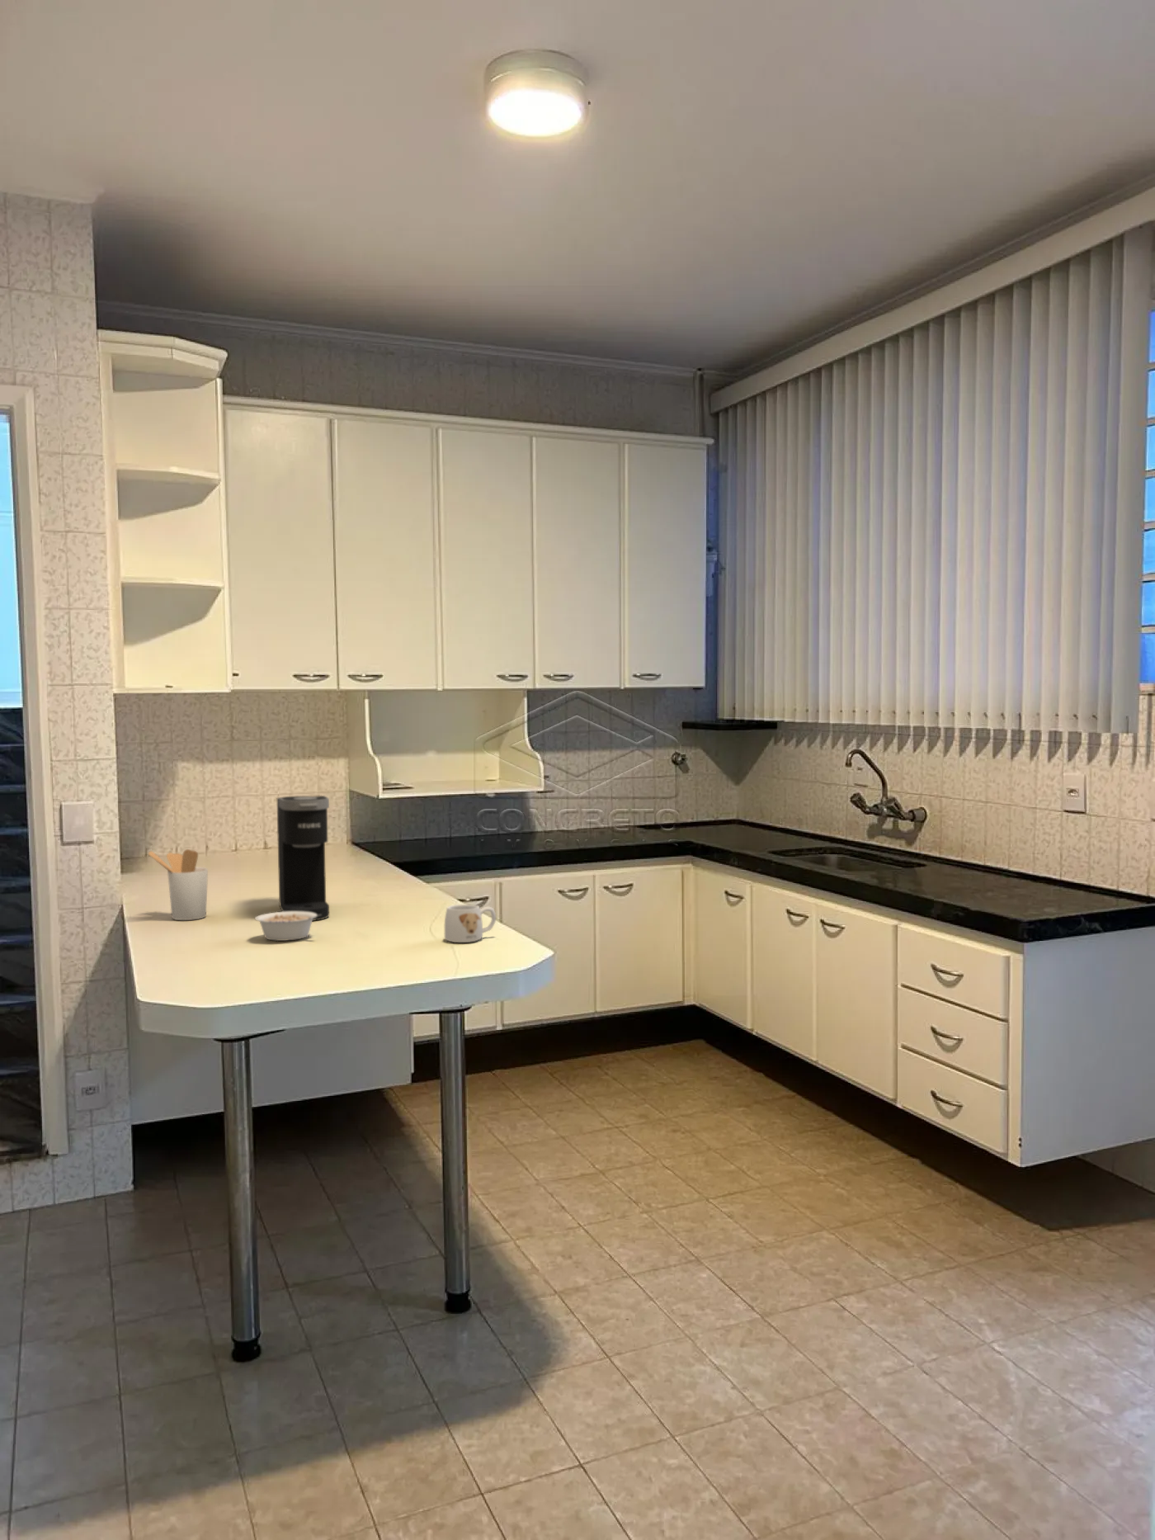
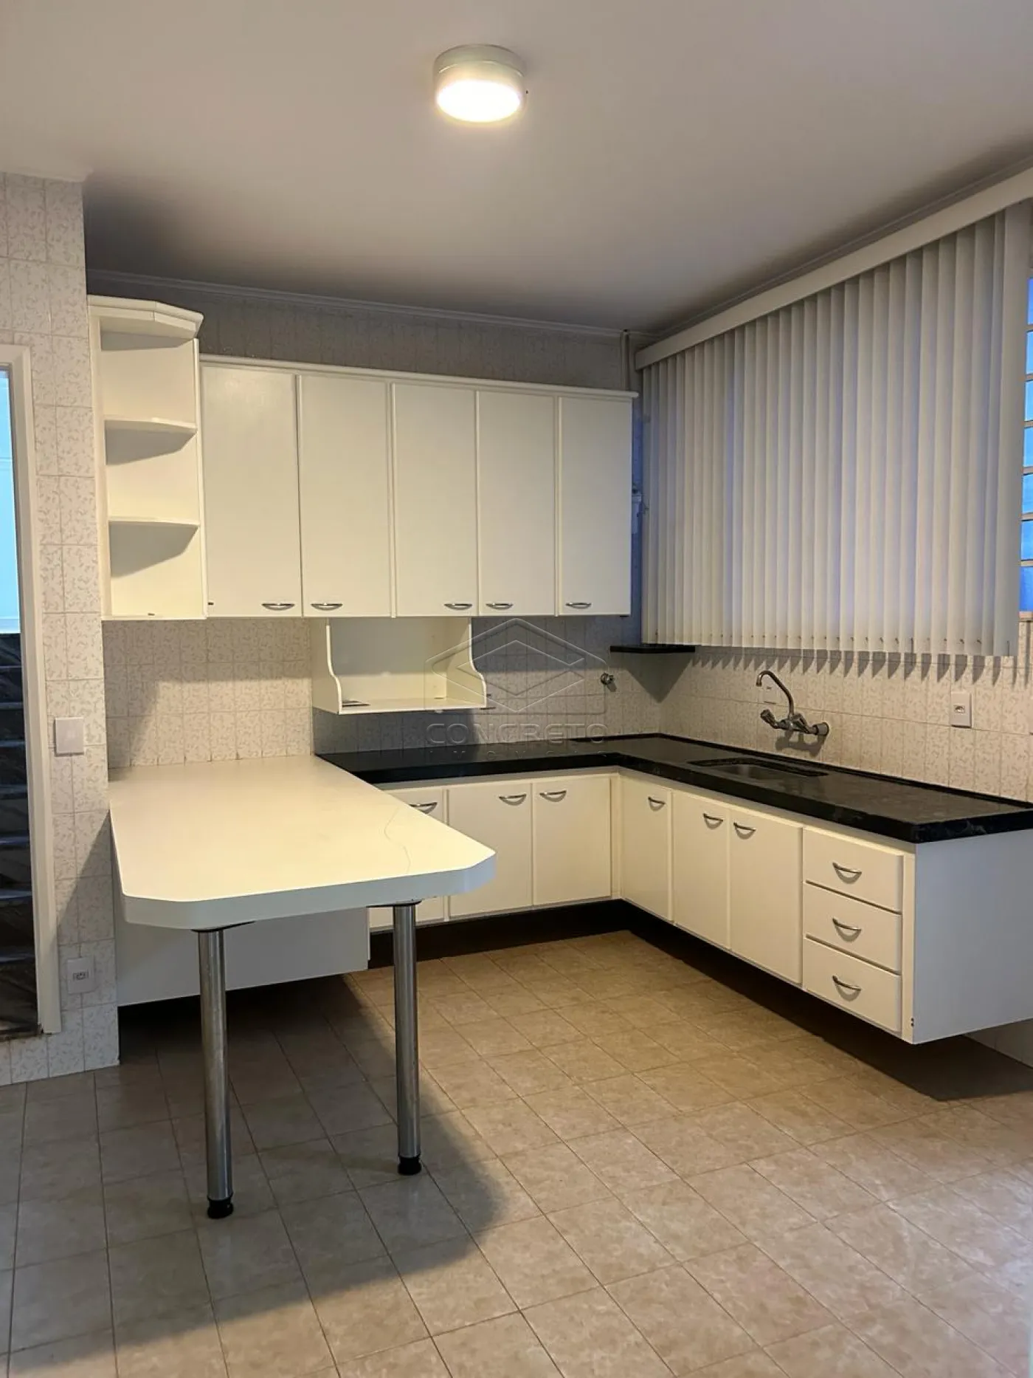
- utensil holder (177, 882)
- mug (471, 922)
- legume (289, 925)
- coffee maker (302, 853)
